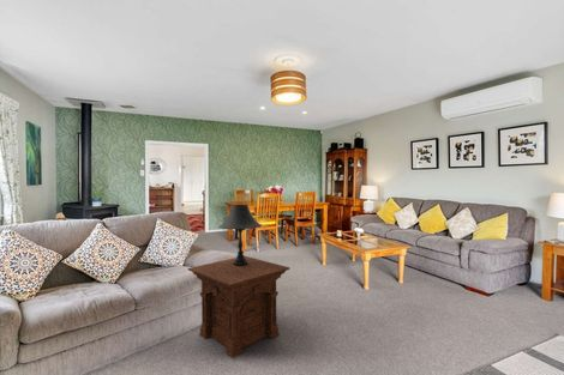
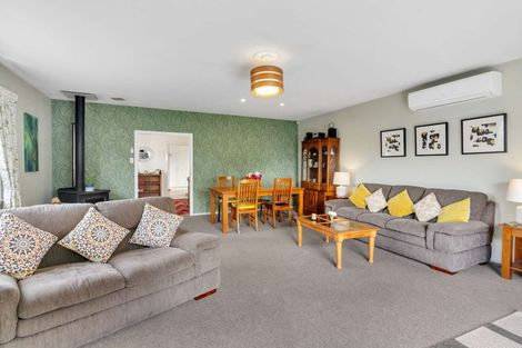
- side table (239, 301)
- table lamp (240, 234)
